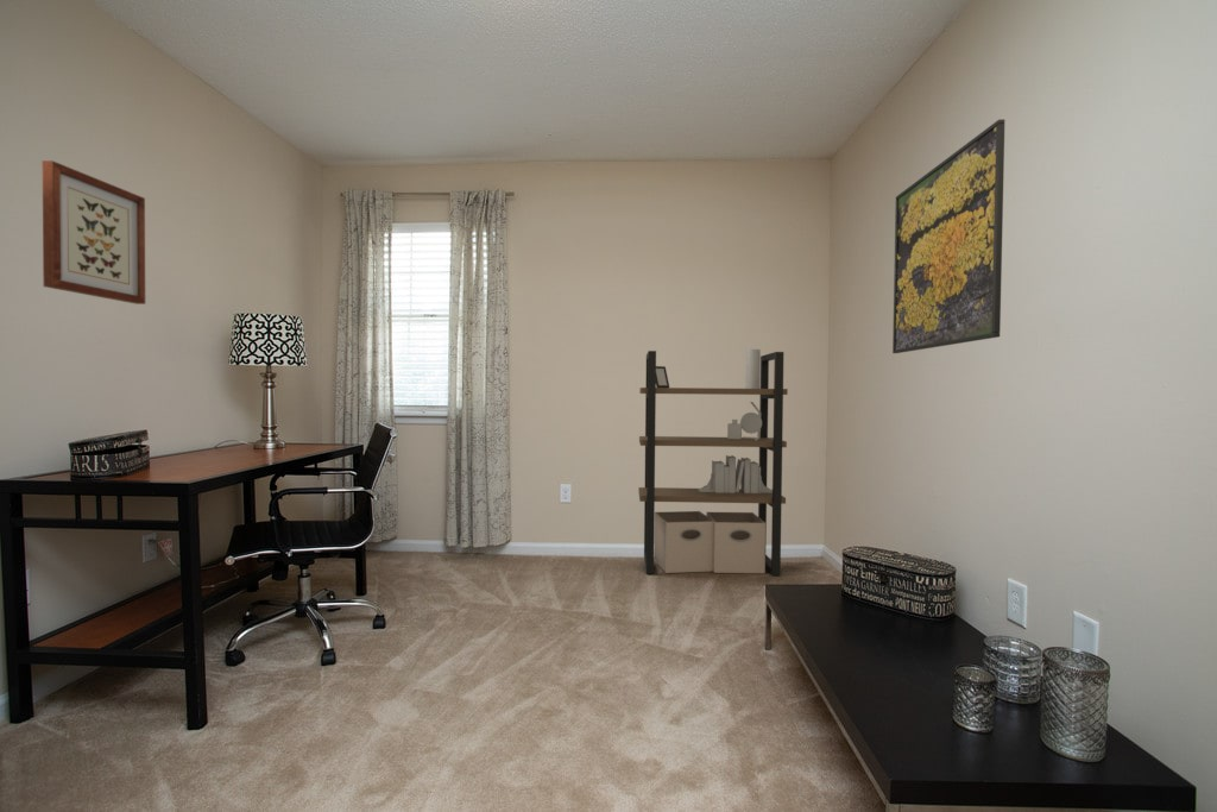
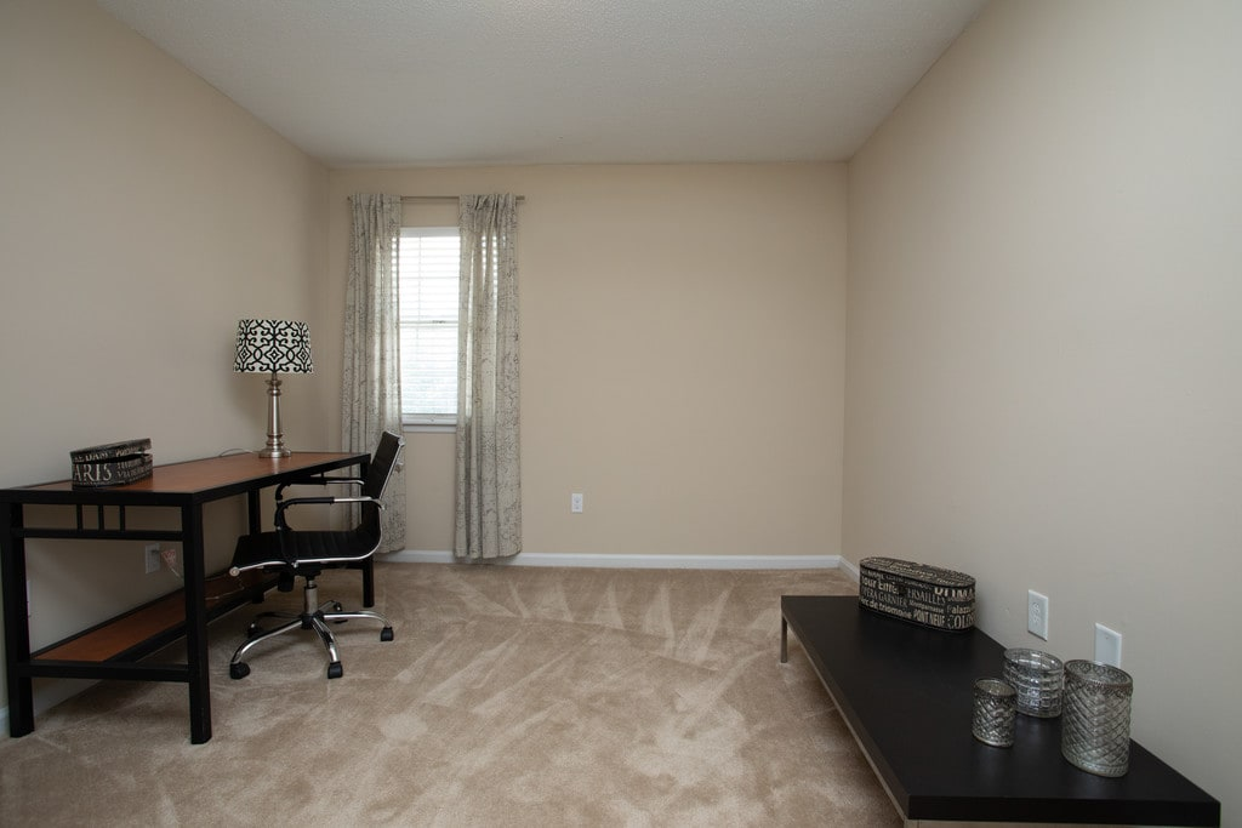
- wall art (97, 238)
- shelving unit (712, 460)
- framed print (939, 256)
